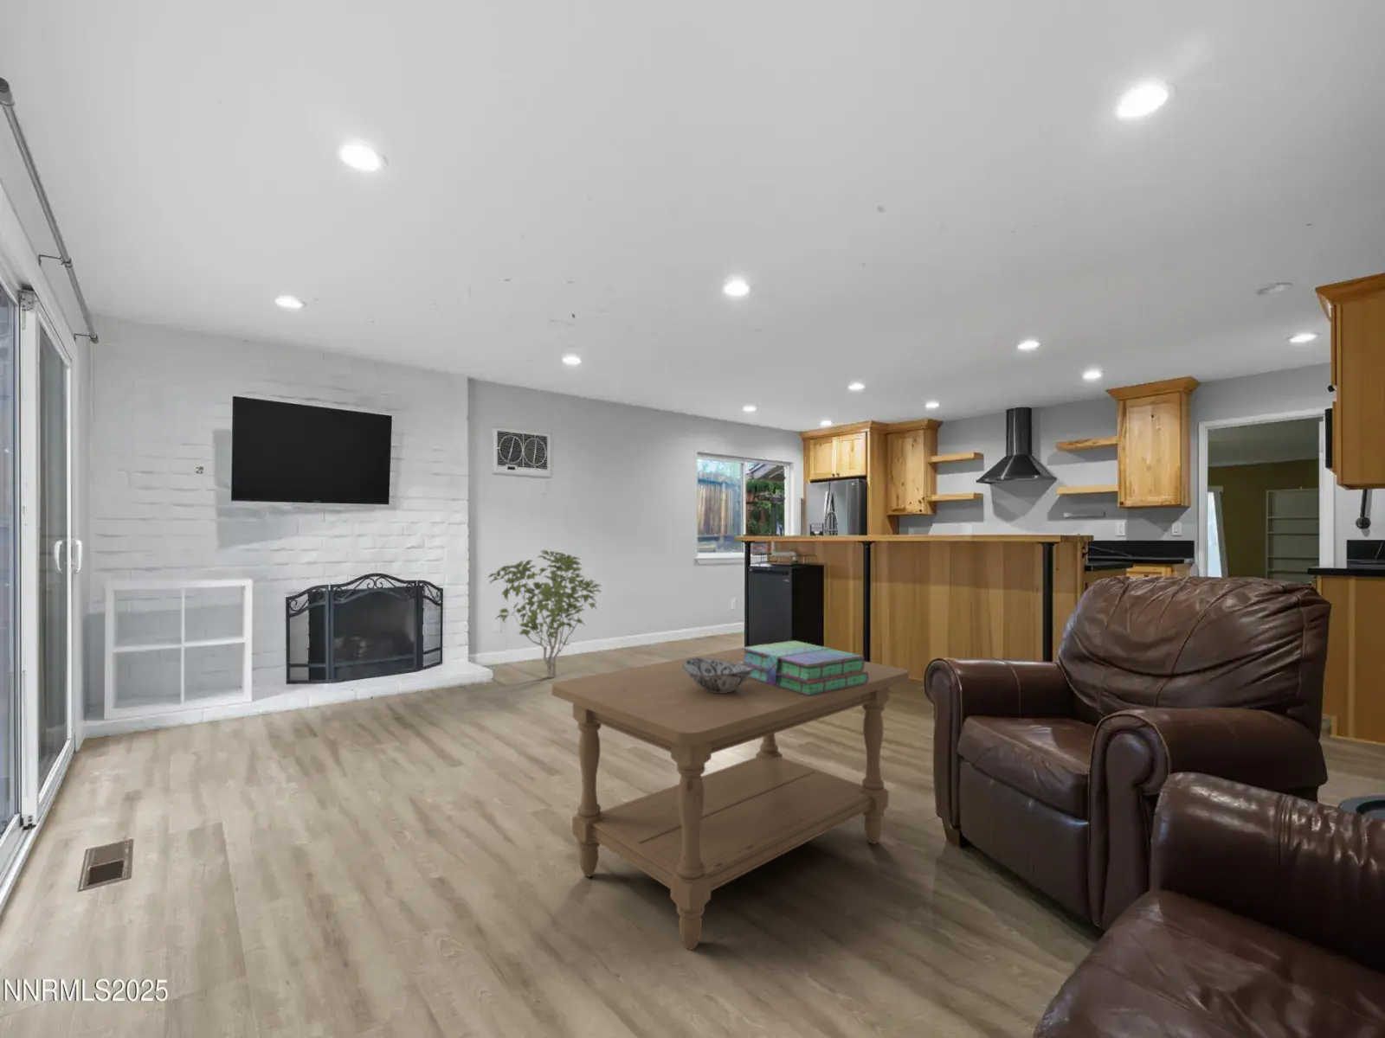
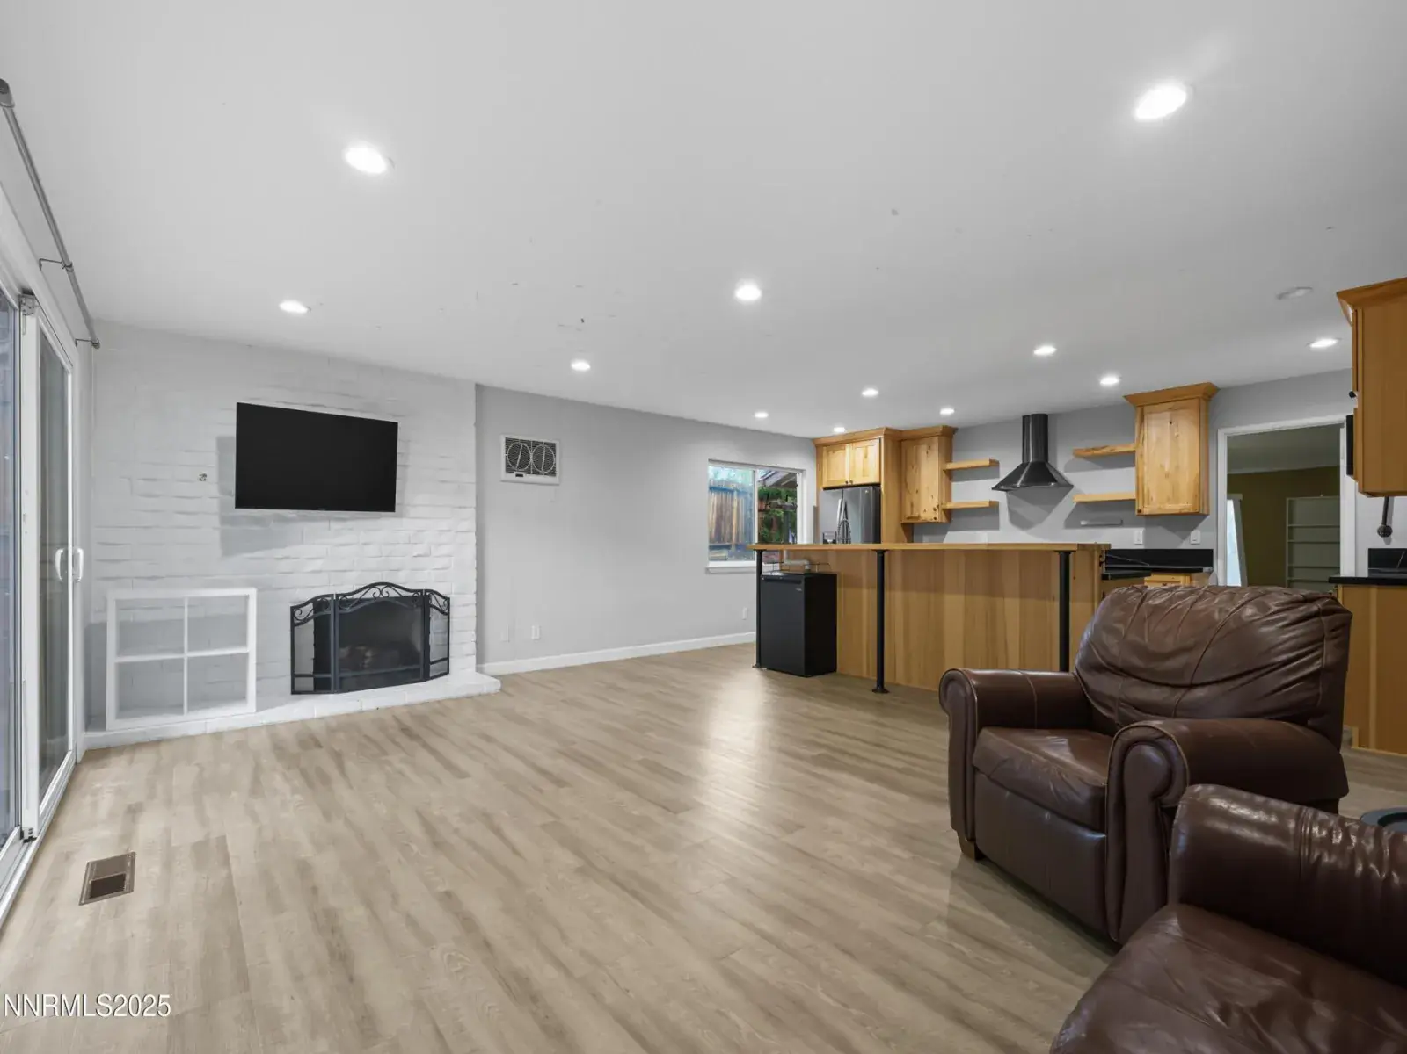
- stack of books (800, 663)
- shrub (551, 613)
- coffee table (737, 767)
- decorative bowl (718, 676)
